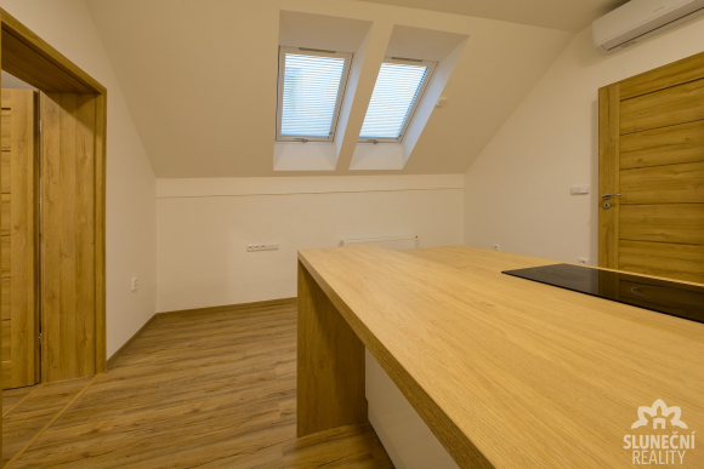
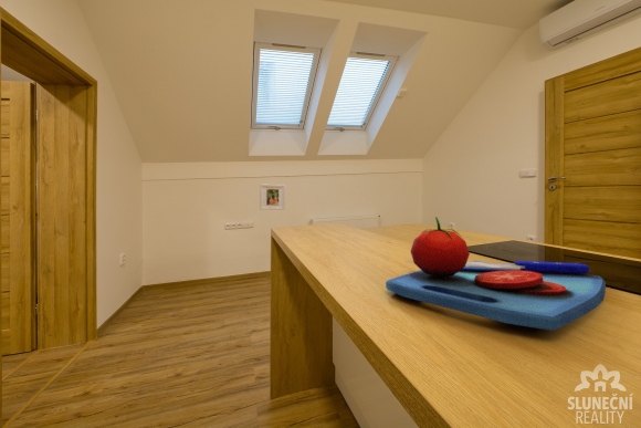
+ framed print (272, 197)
+ chopping board (482, 261)
